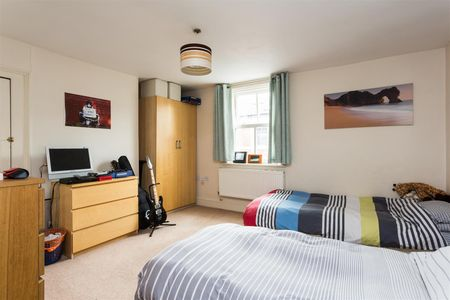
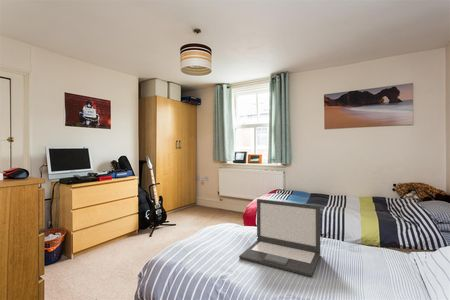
+ laptop (280, 231)
